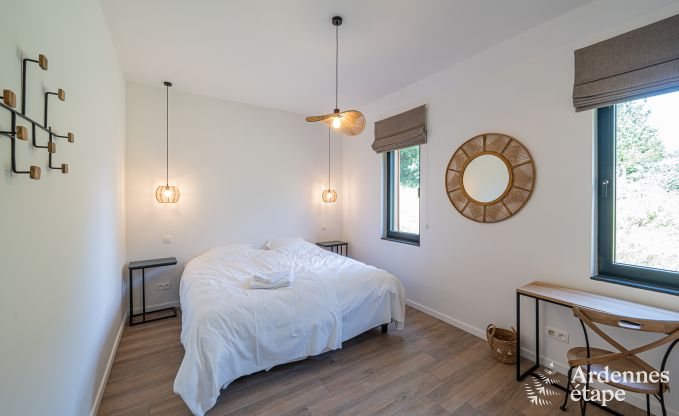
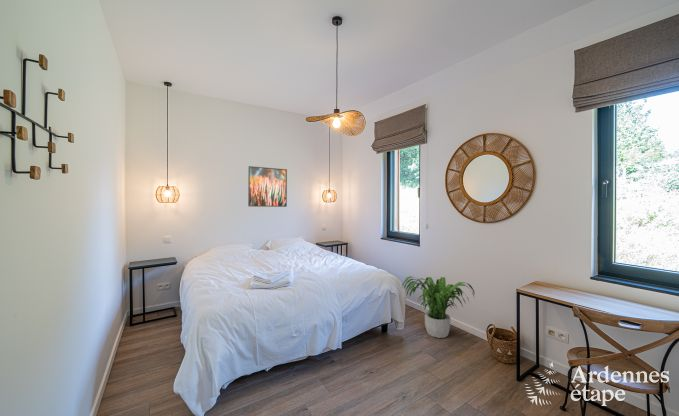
+ potted plant (439, 306)
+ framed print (268, 187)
